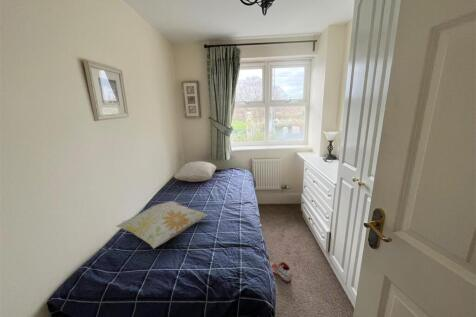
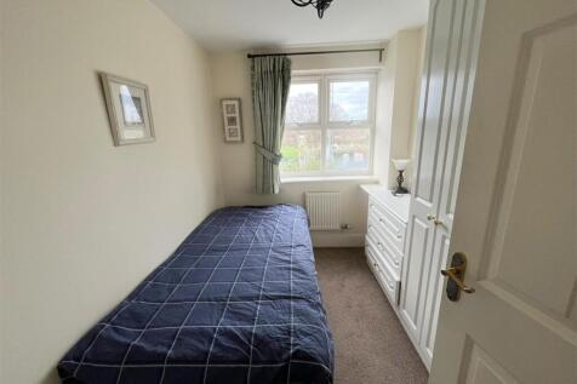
- pillow (196, 171)
- sneaker (278, 267)
- decorative pillow (163, 220)
